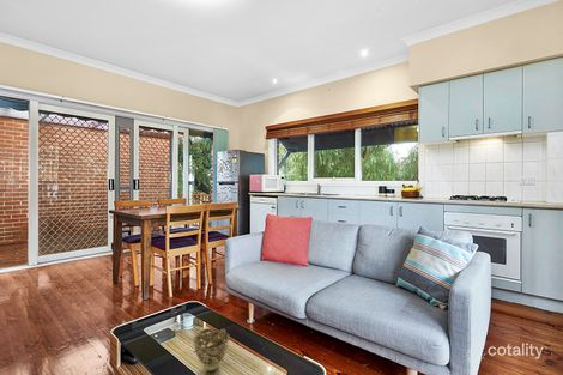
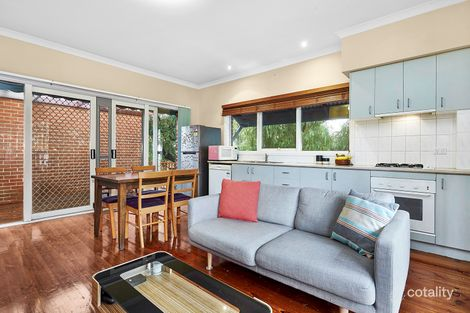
- decorative bowl (211, 351)
